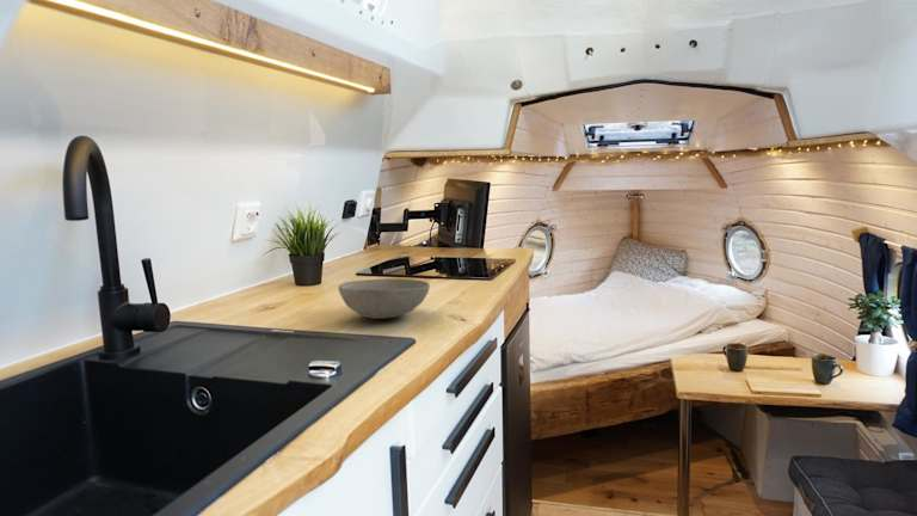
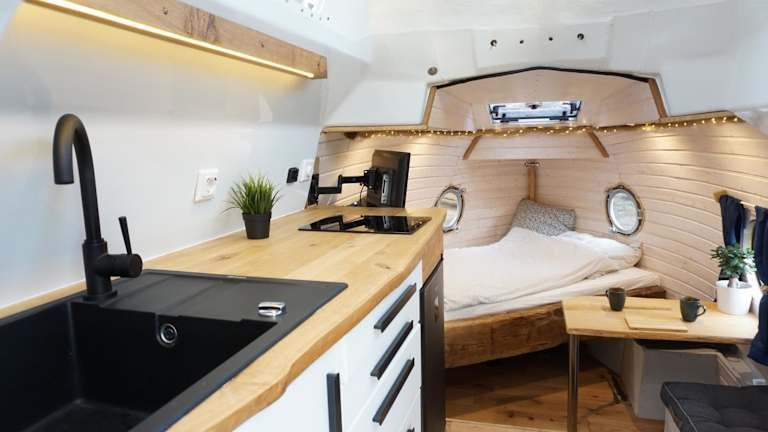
- bowl (383, 299)
